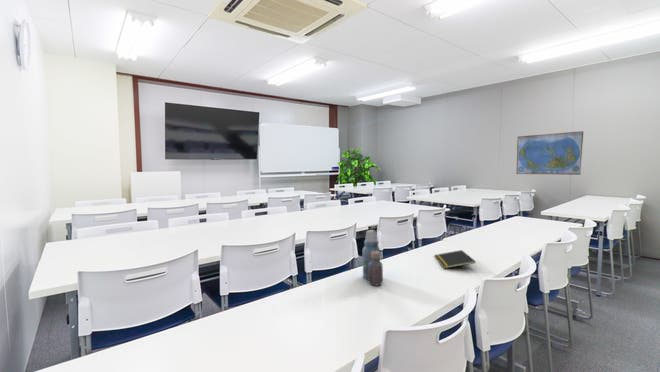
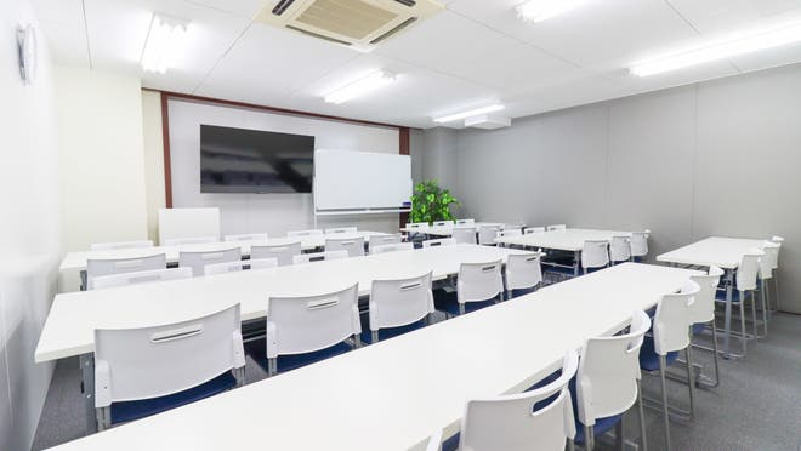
- world map (547, 154)
- notepad (453, 258)
- bottle (373, 255)
